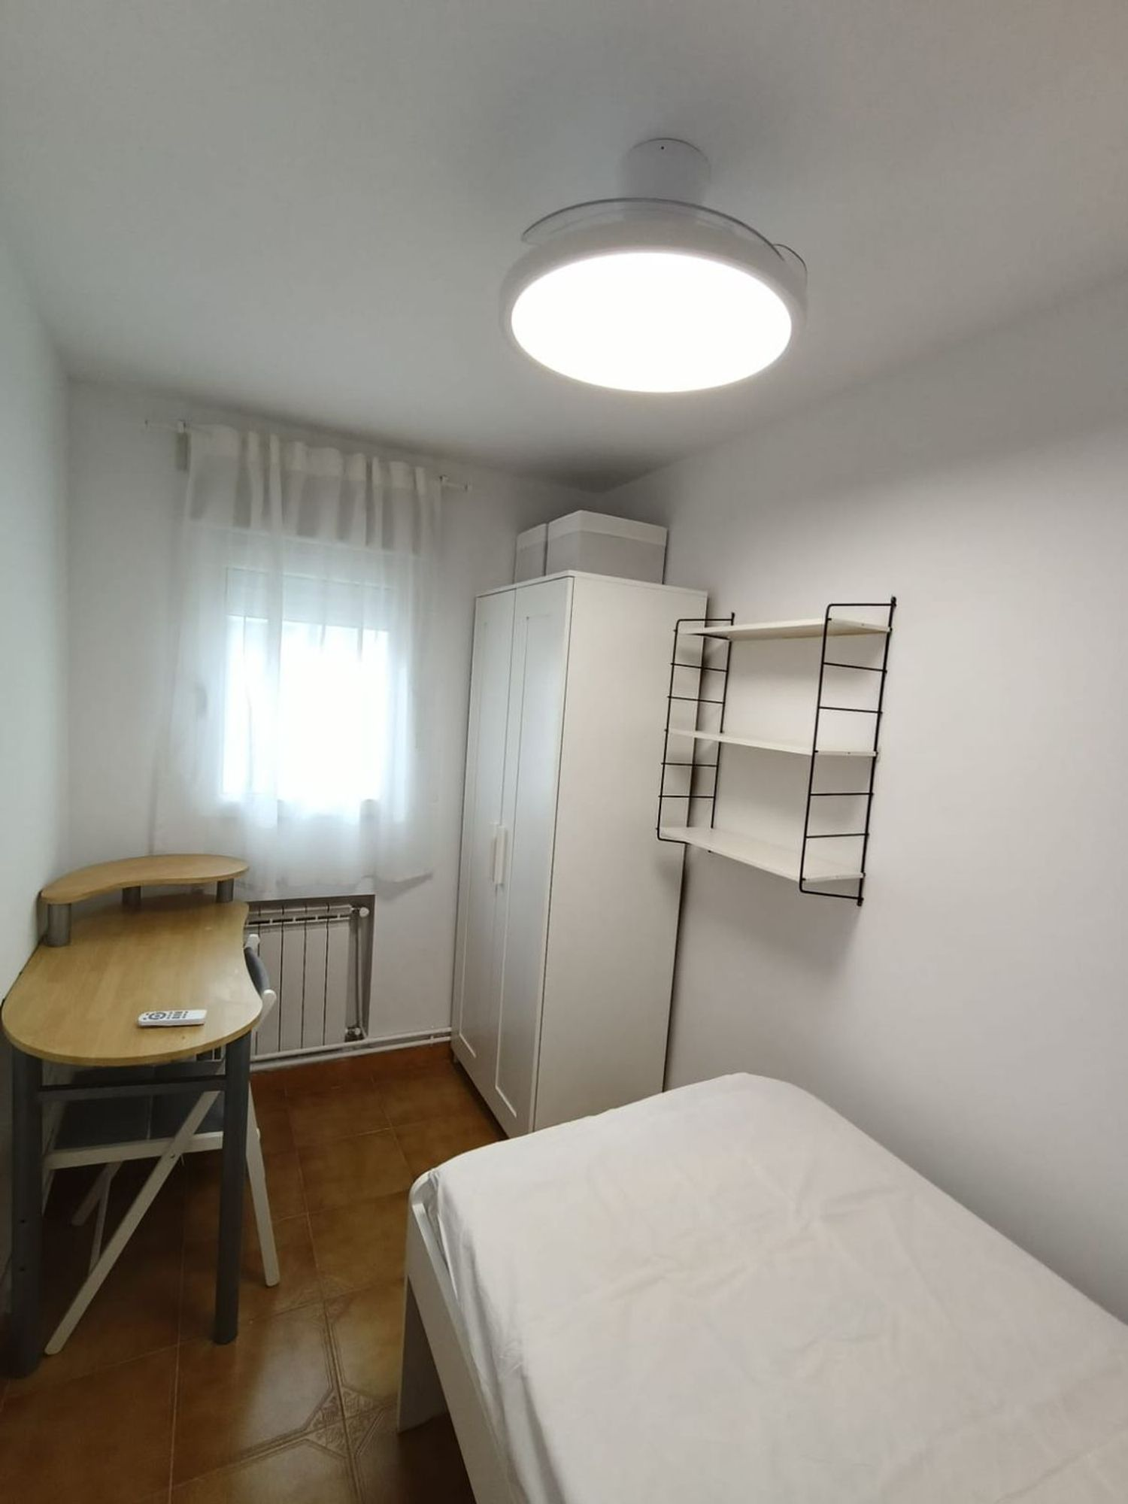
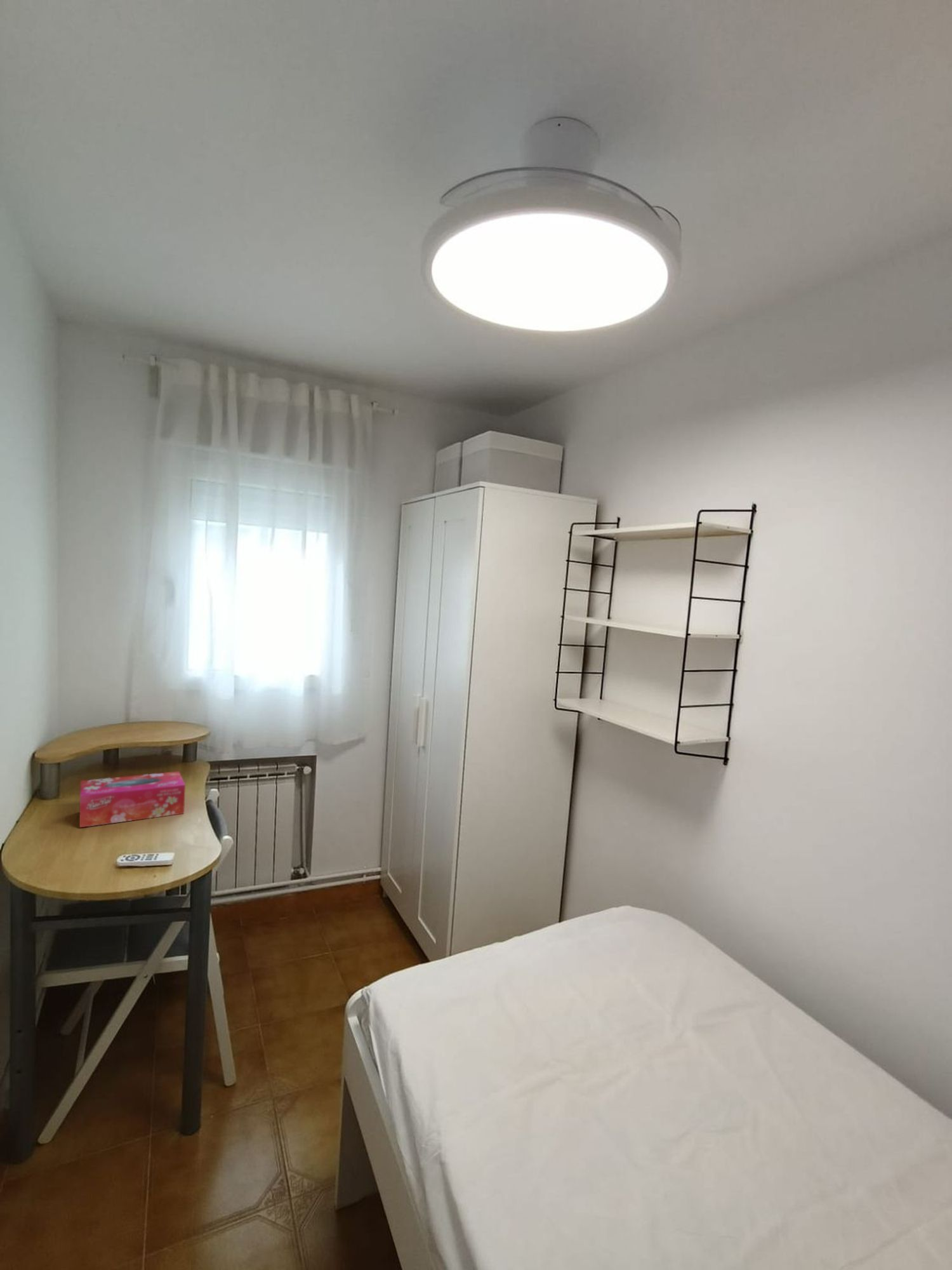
+ tissue box (133, 797)
